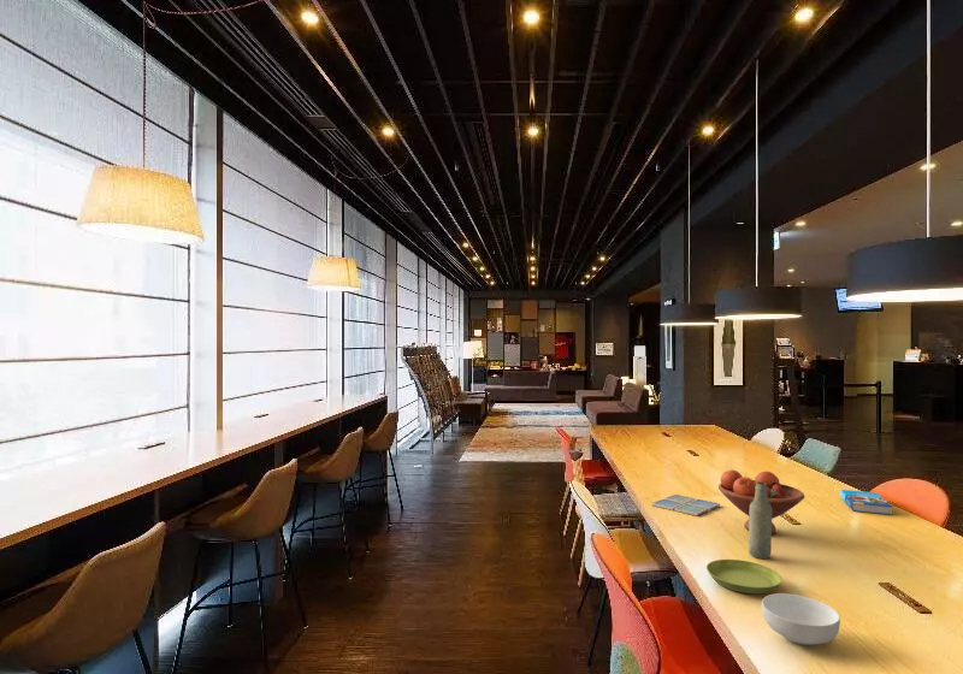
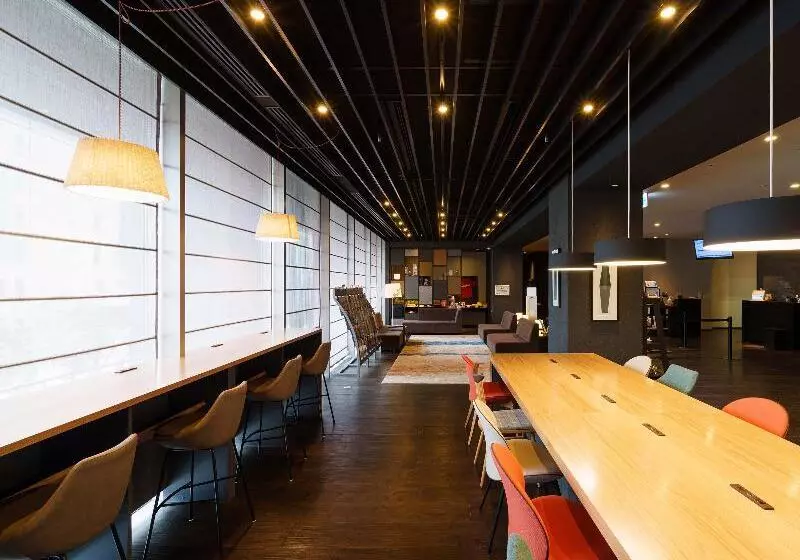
- book (864, 501)
- cereal bowl (799, 622)
- drink coaster (685, 504)
- fruit bowl (754, 498)
- bottle (760, 519)
- saucer (743, 577)
